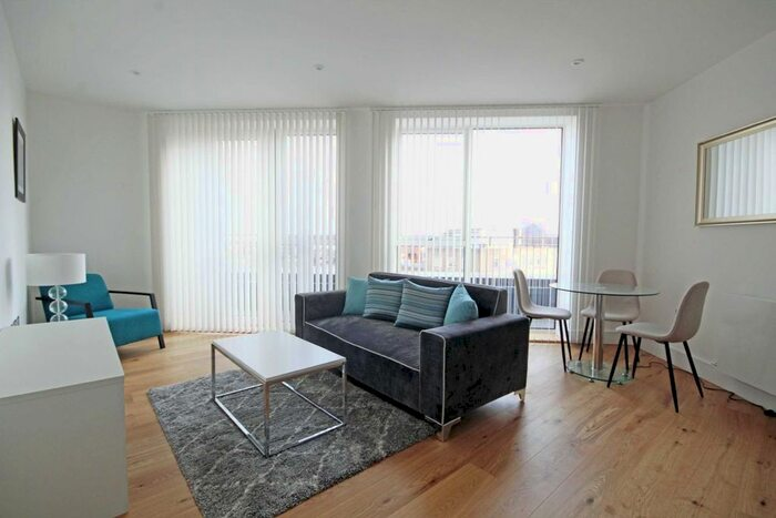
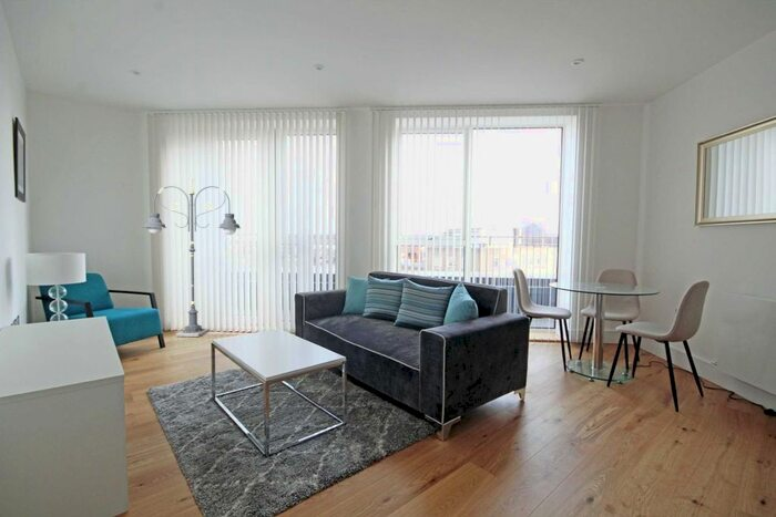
+ floor lamp (192, 256)
